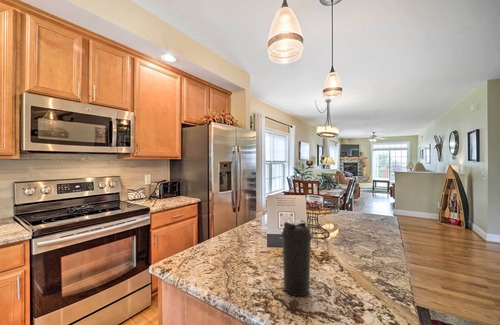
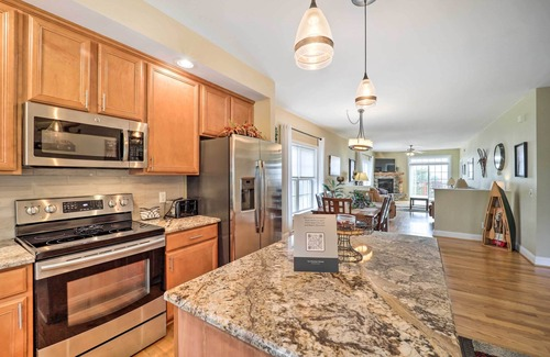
- water bottle (296, 255)
